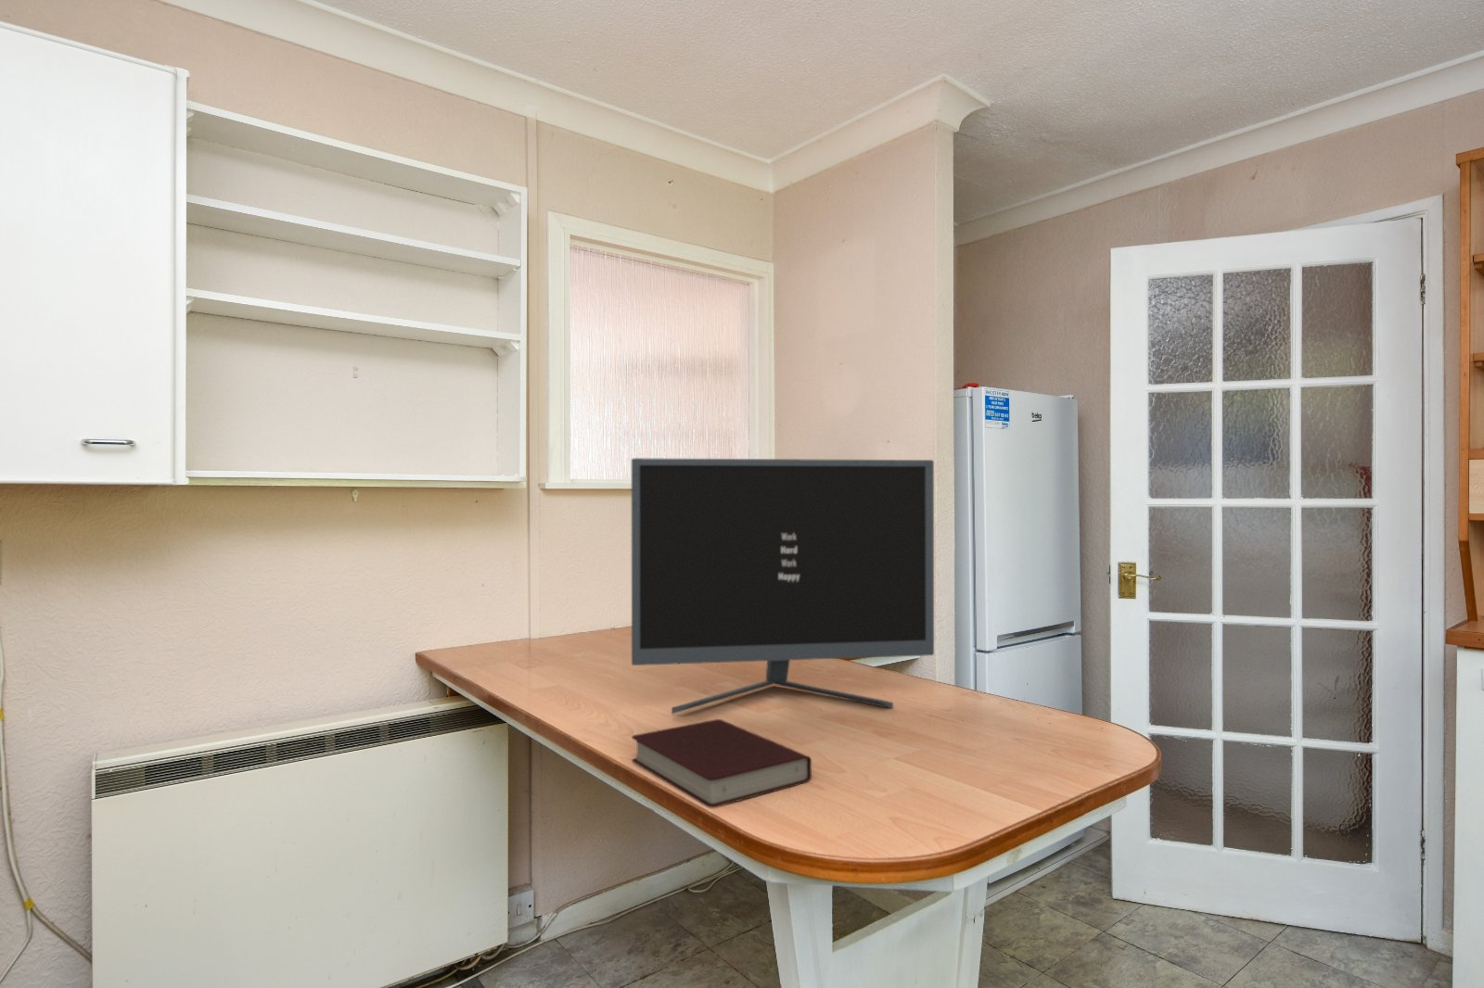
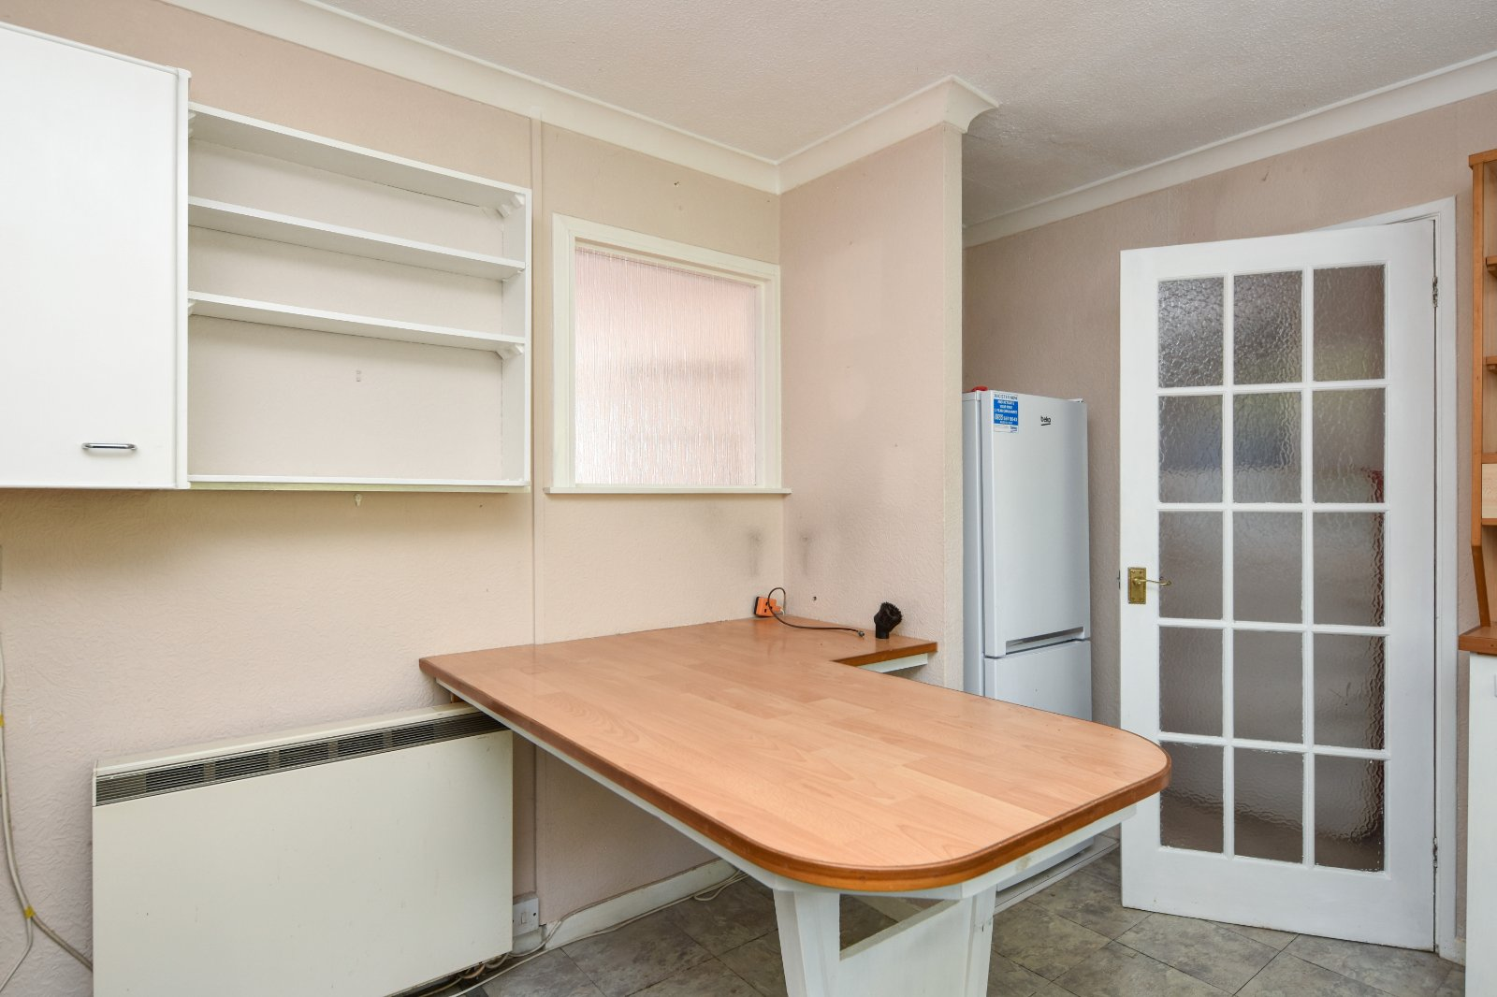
- book (717, 758)
- monitor (782, 579)
